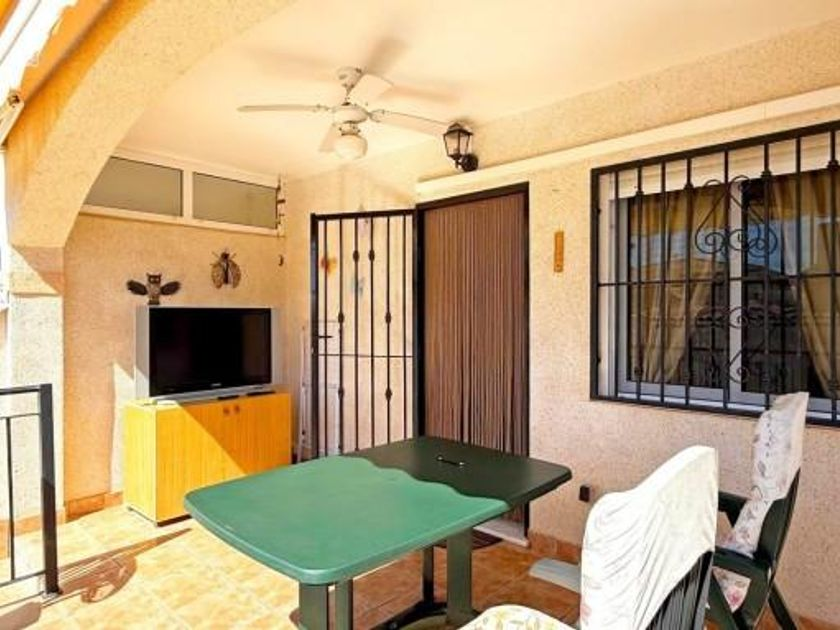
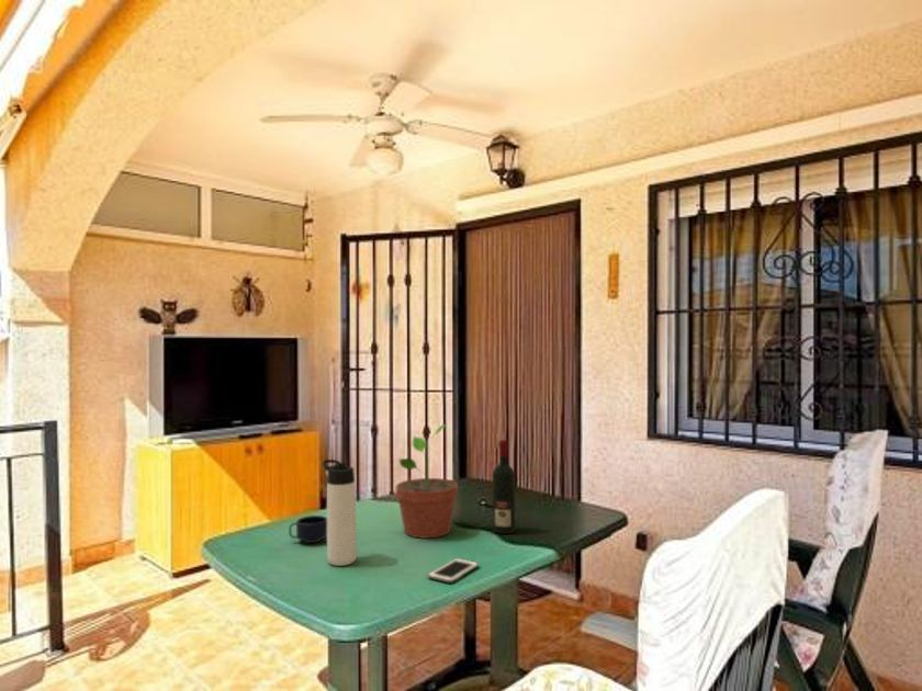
+ cell phone (453, 569)
+ thermos bottle (337, 510)
+ alcohol (503, 485)
+ mug (308, 530)
+ potted plant (426, 477)
